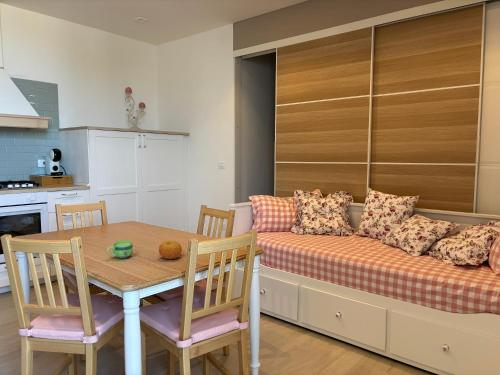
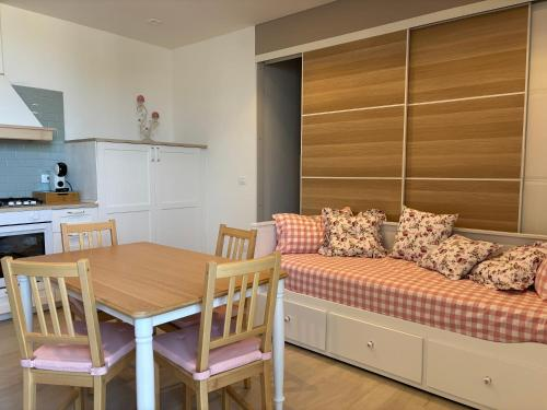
- cup (120, 250)
- fruit (170, 249)
